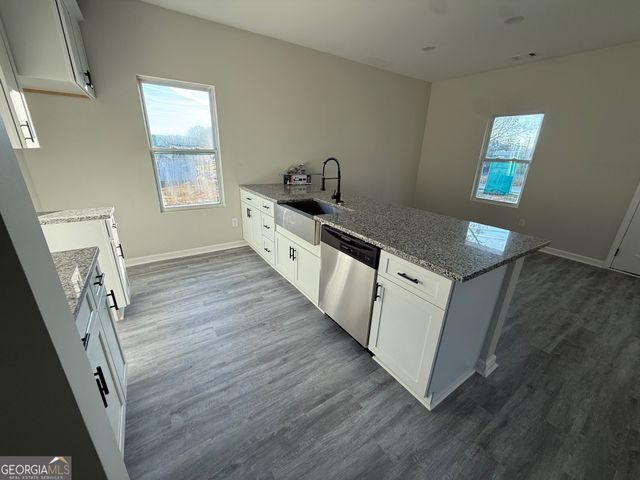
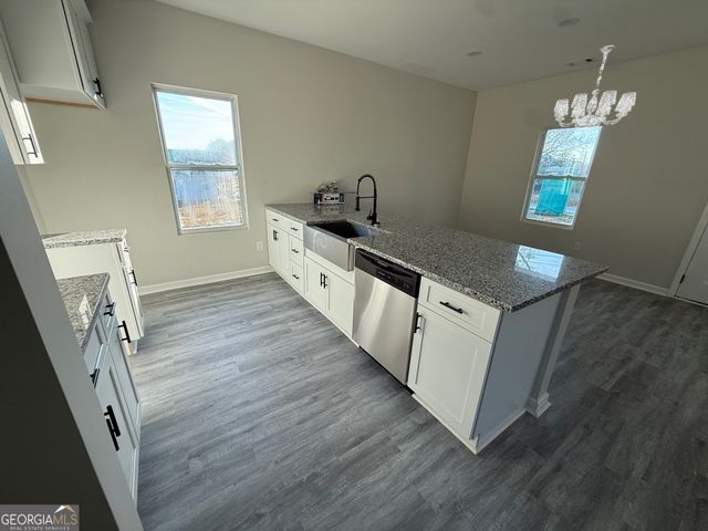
+ chandelier (596, 90)
